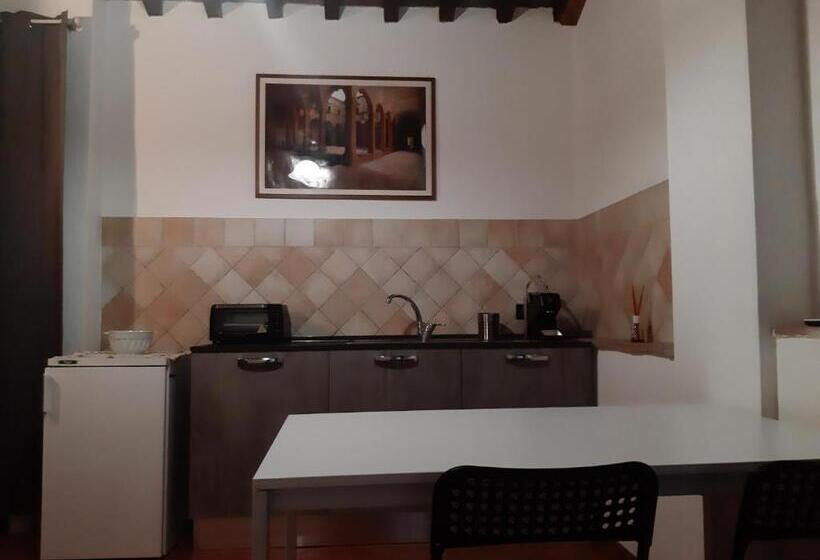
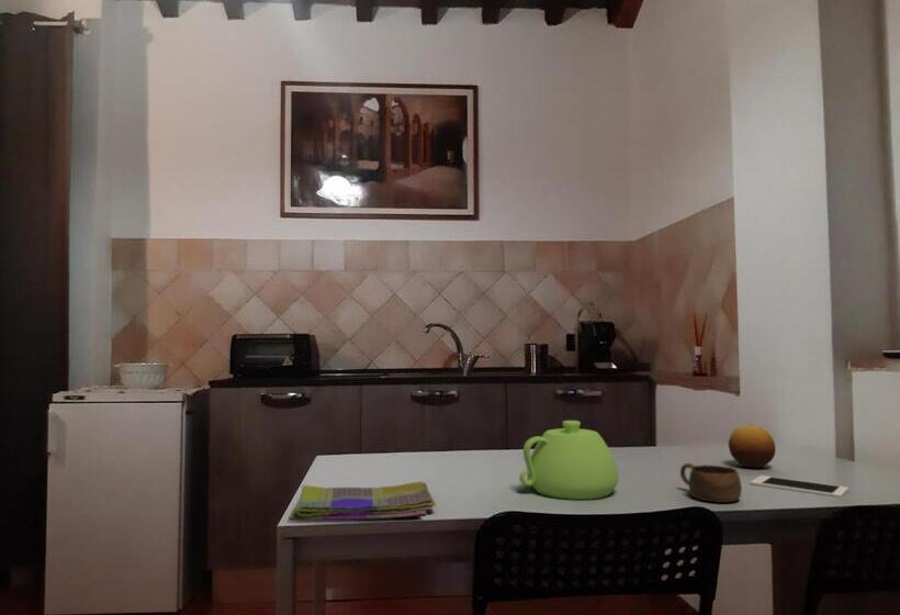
+ cup (709, 481)
+ cell phone (798, 485)
+ teapot (565, 456)
+ dish towel (364, 499)
+ fruit (751, 446)
